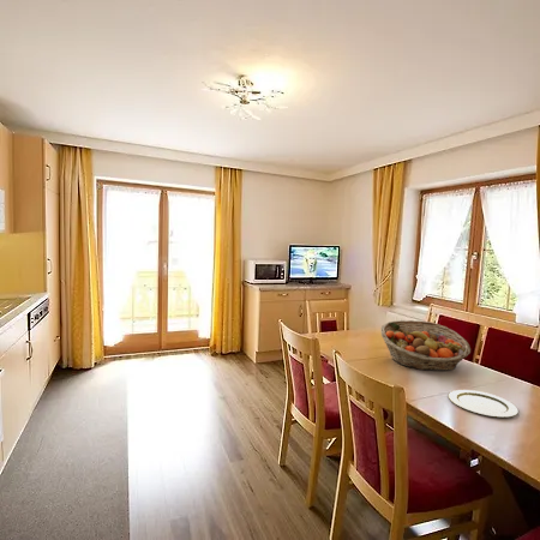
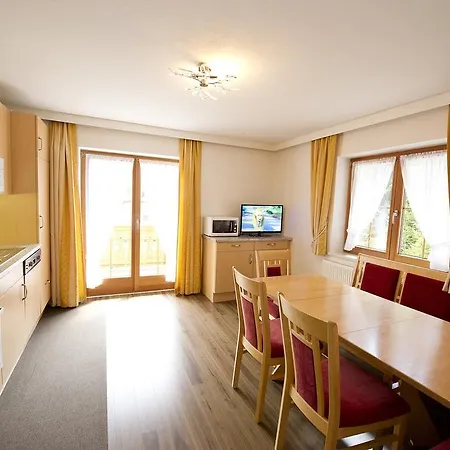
- plate (481, 402)
- fruit basket (422, 343)
